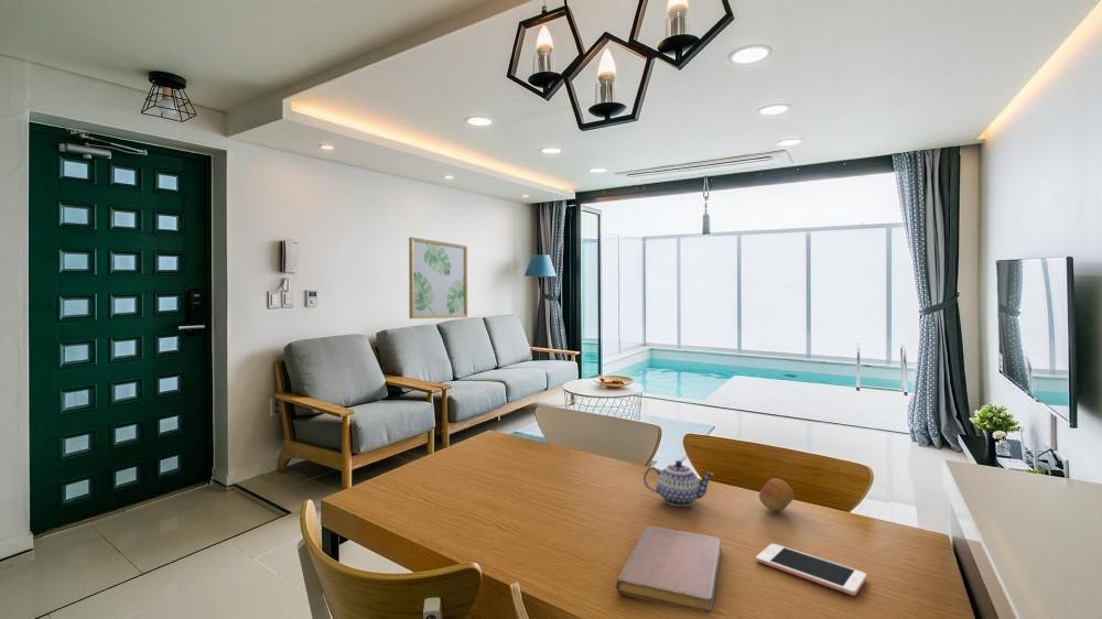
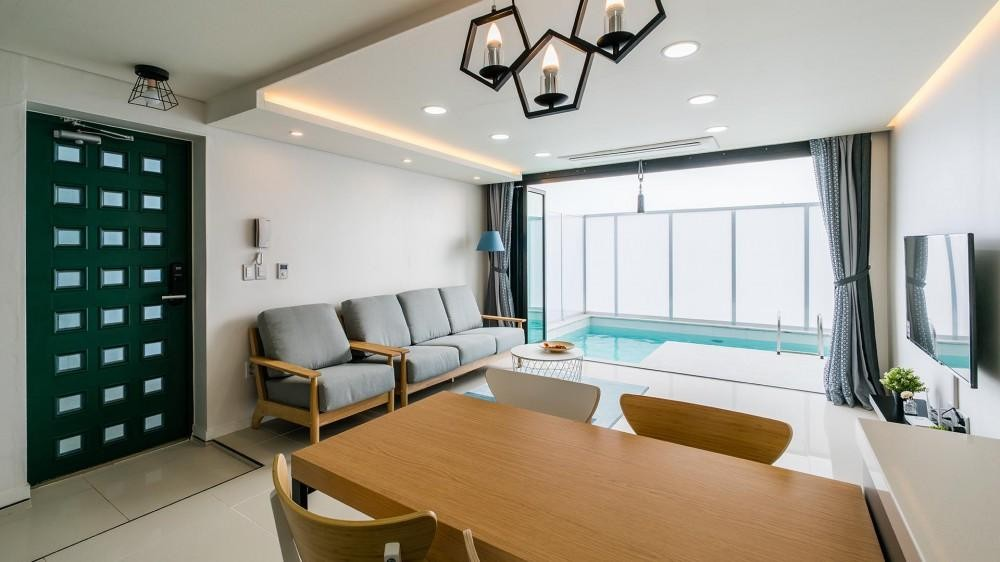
- wall art (440, 280)
- notebook (672, 563)
- fruit (776, 495)
- teapot (678, 480)
- cell phone (809, 566)
